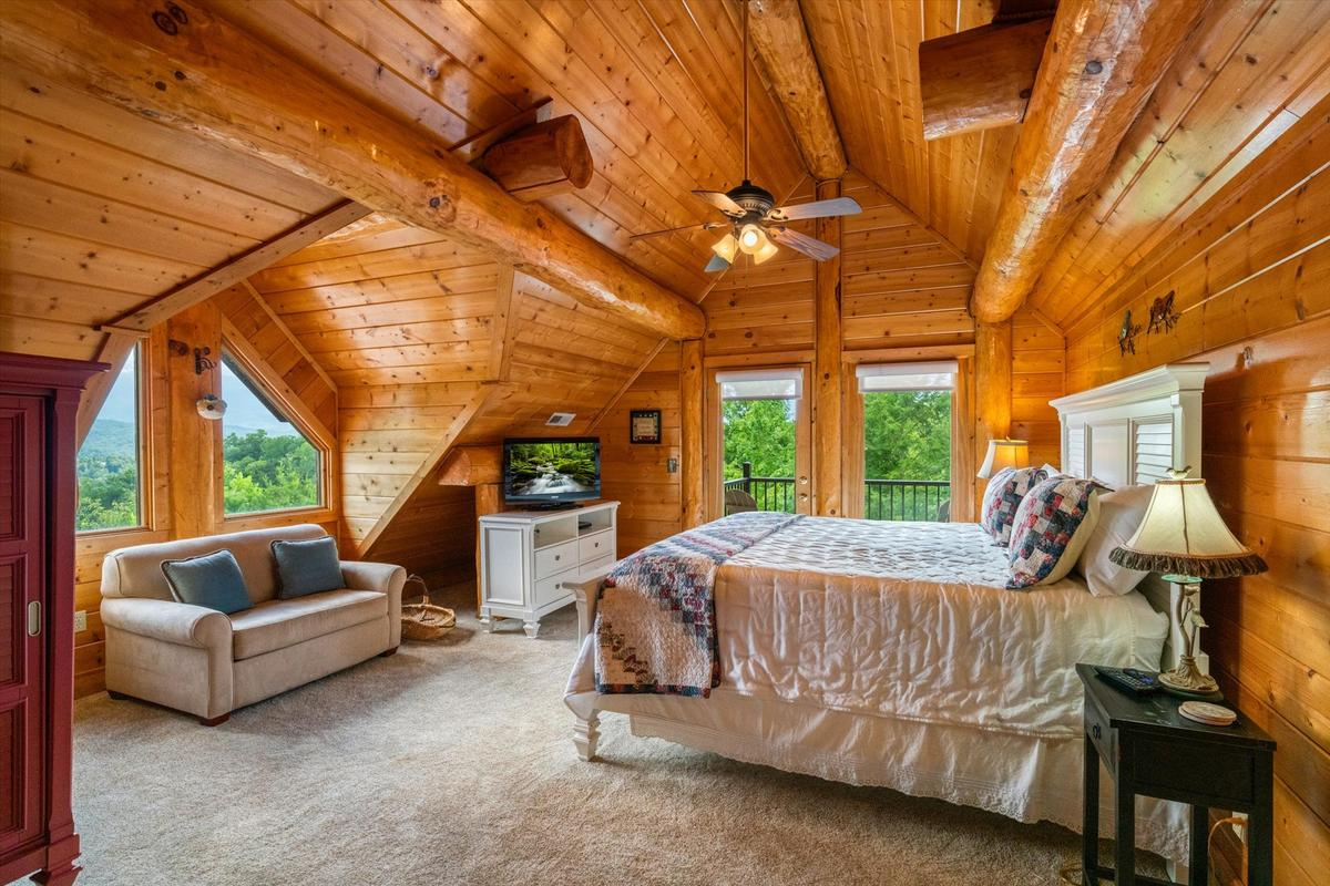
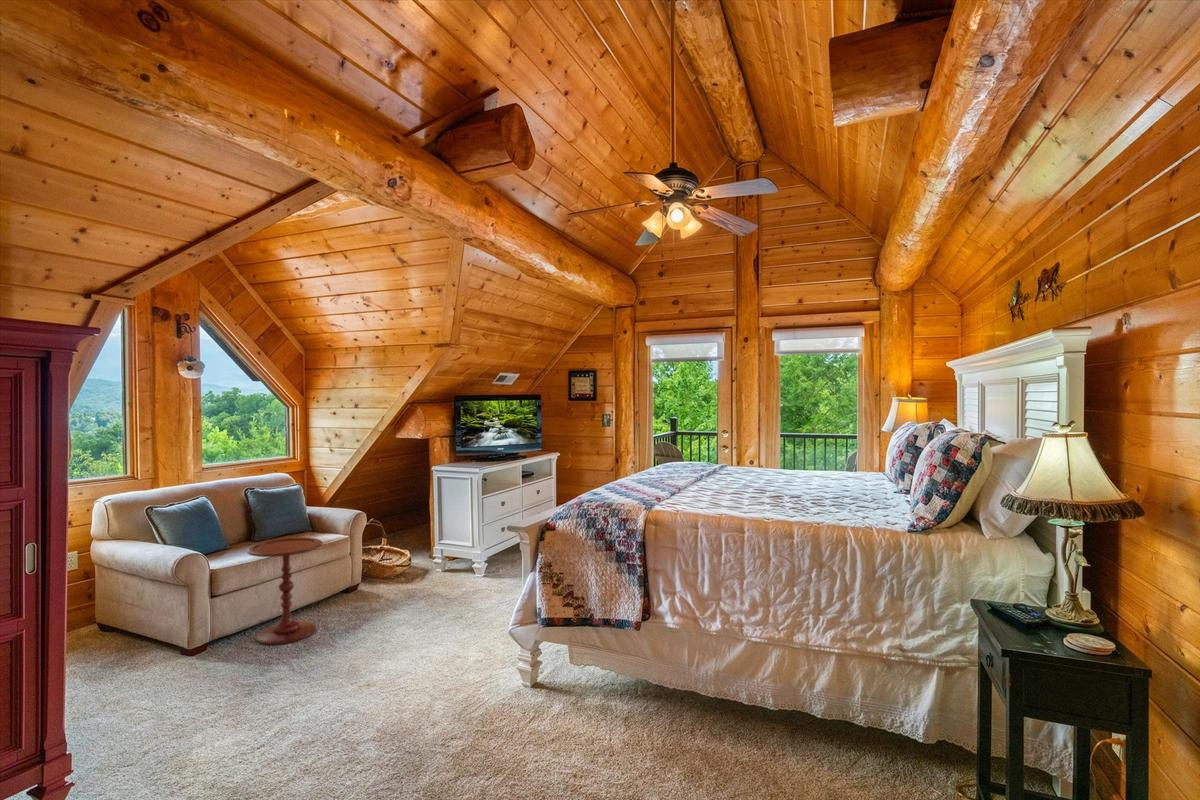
+ side table (286, 589)
